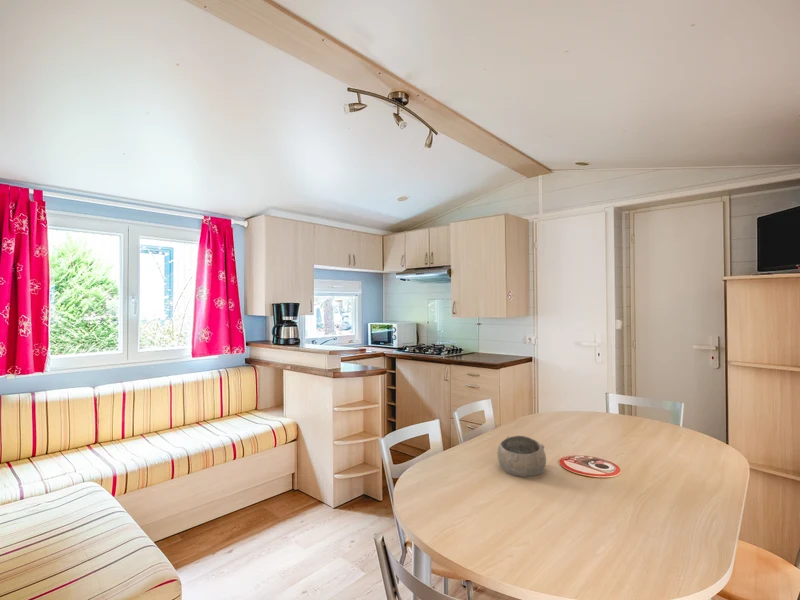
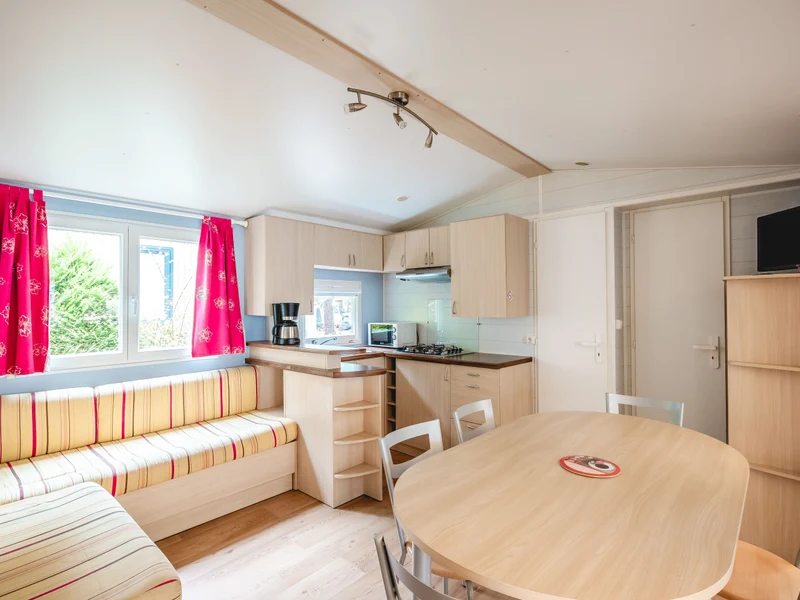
- bowl (521, 454)
